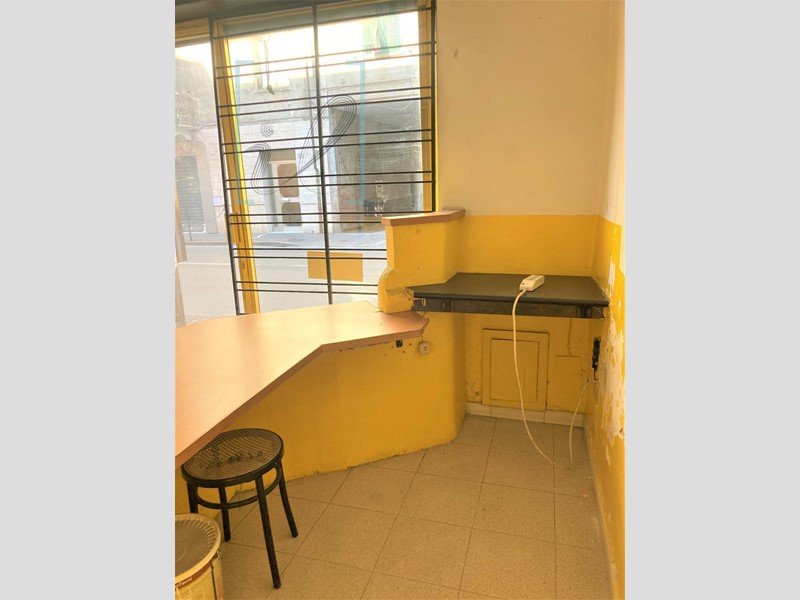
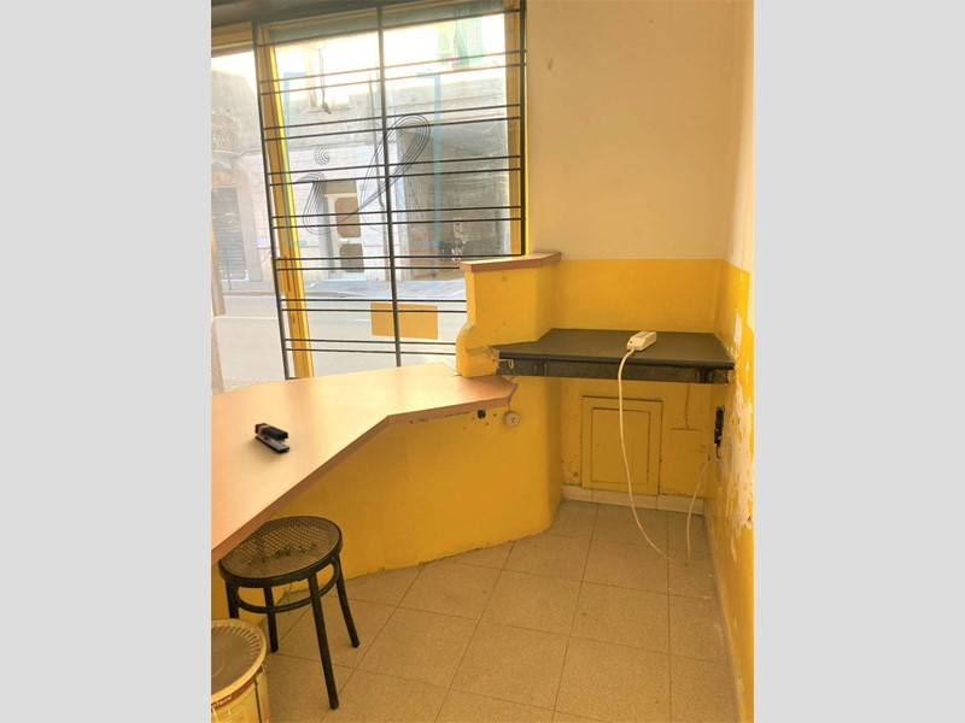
+ stapler (270, 435)
